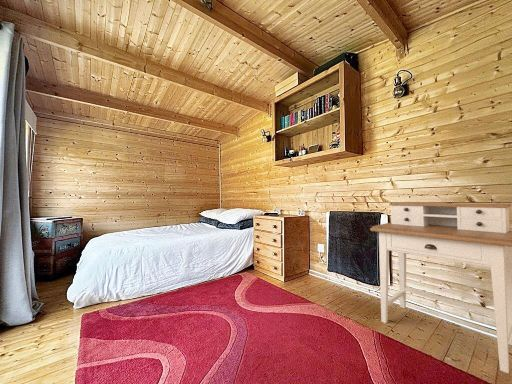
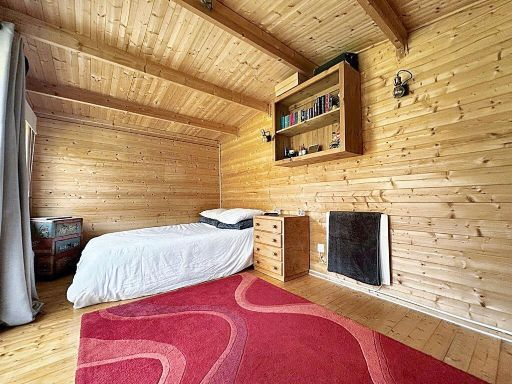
- desk (443, 259)
